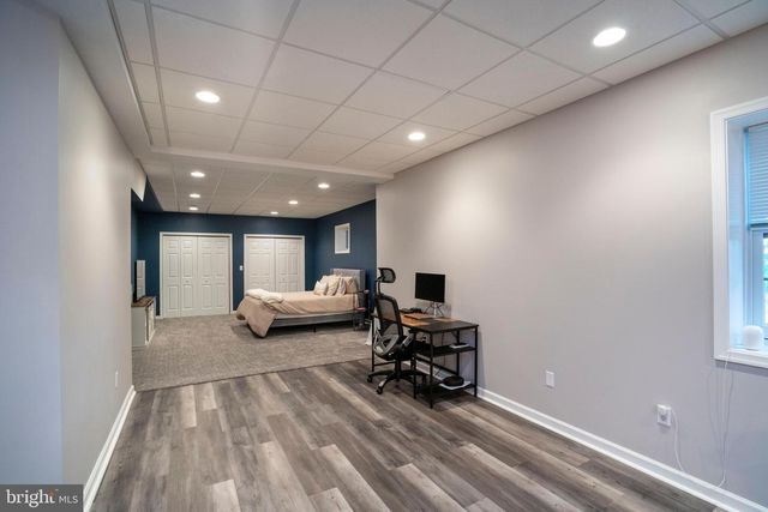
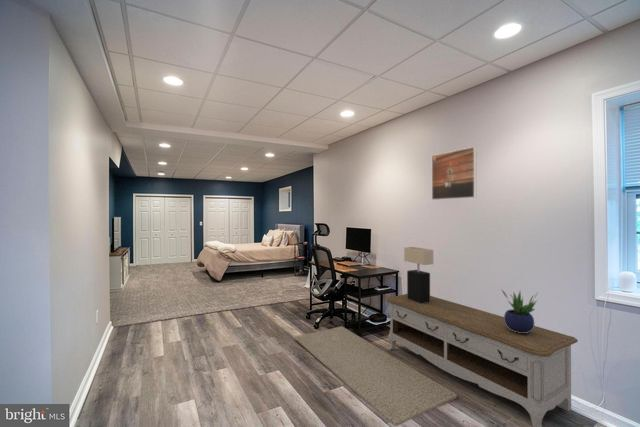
+ potted plant (521, 310)
+ table lamp (418, 274)
+ rug (360, 361)
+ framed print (452, 175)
+ storage bench (461, 343)
